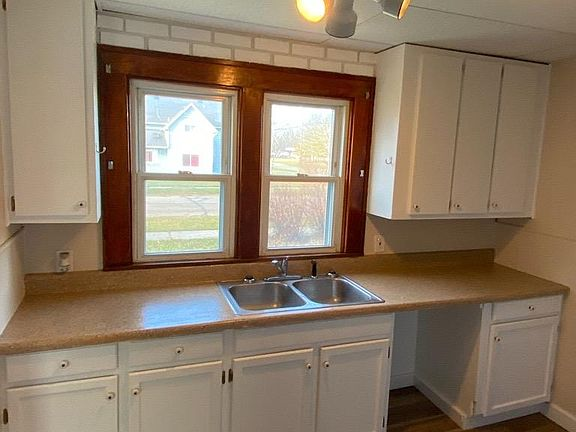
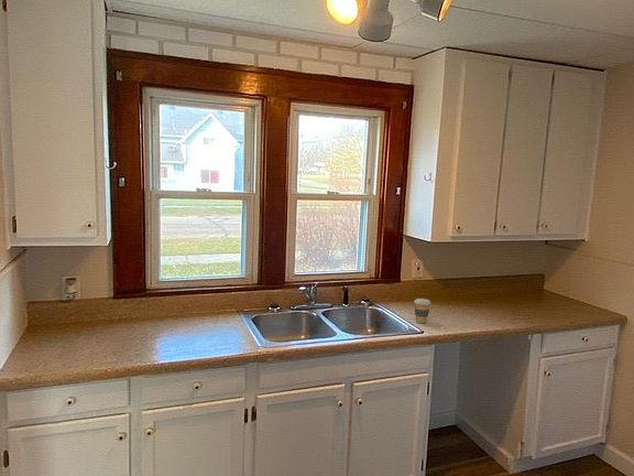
+ coffee cup (422, 311)
